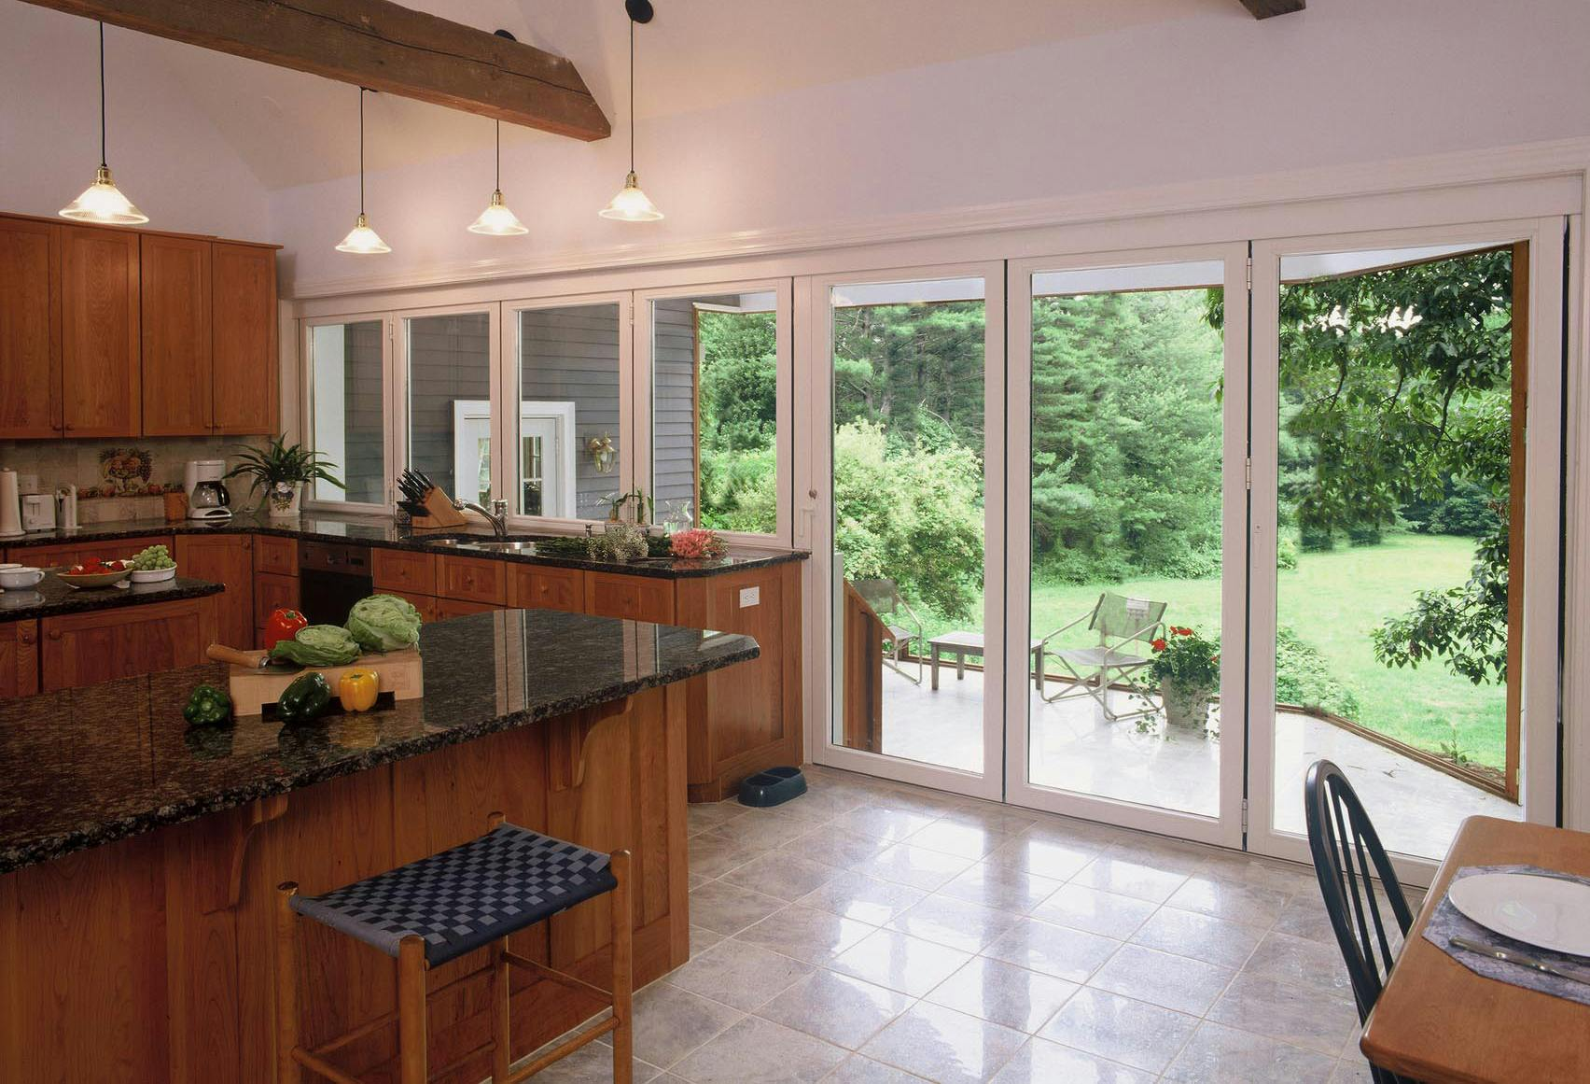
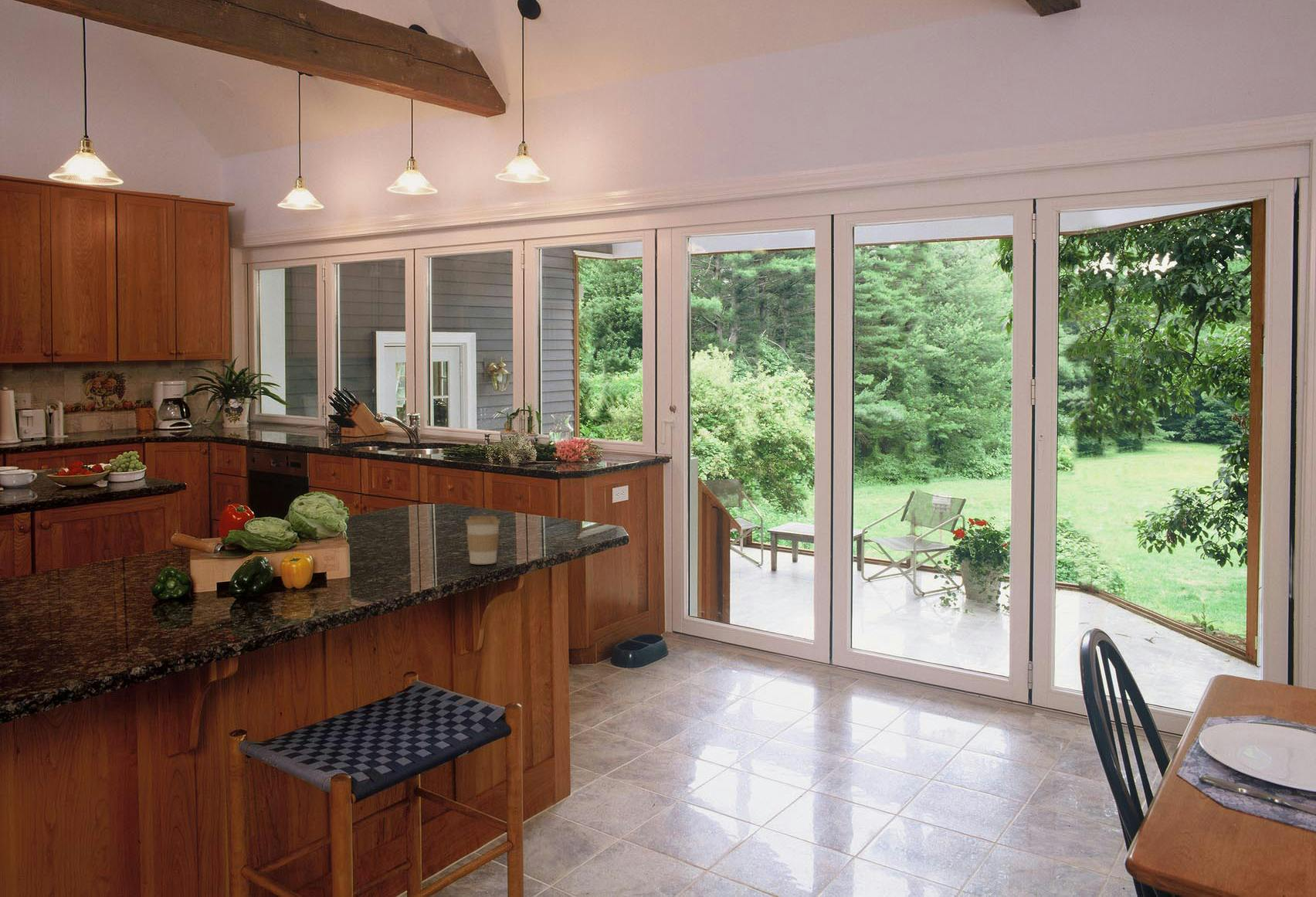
+ coffee cup (483, 539)
